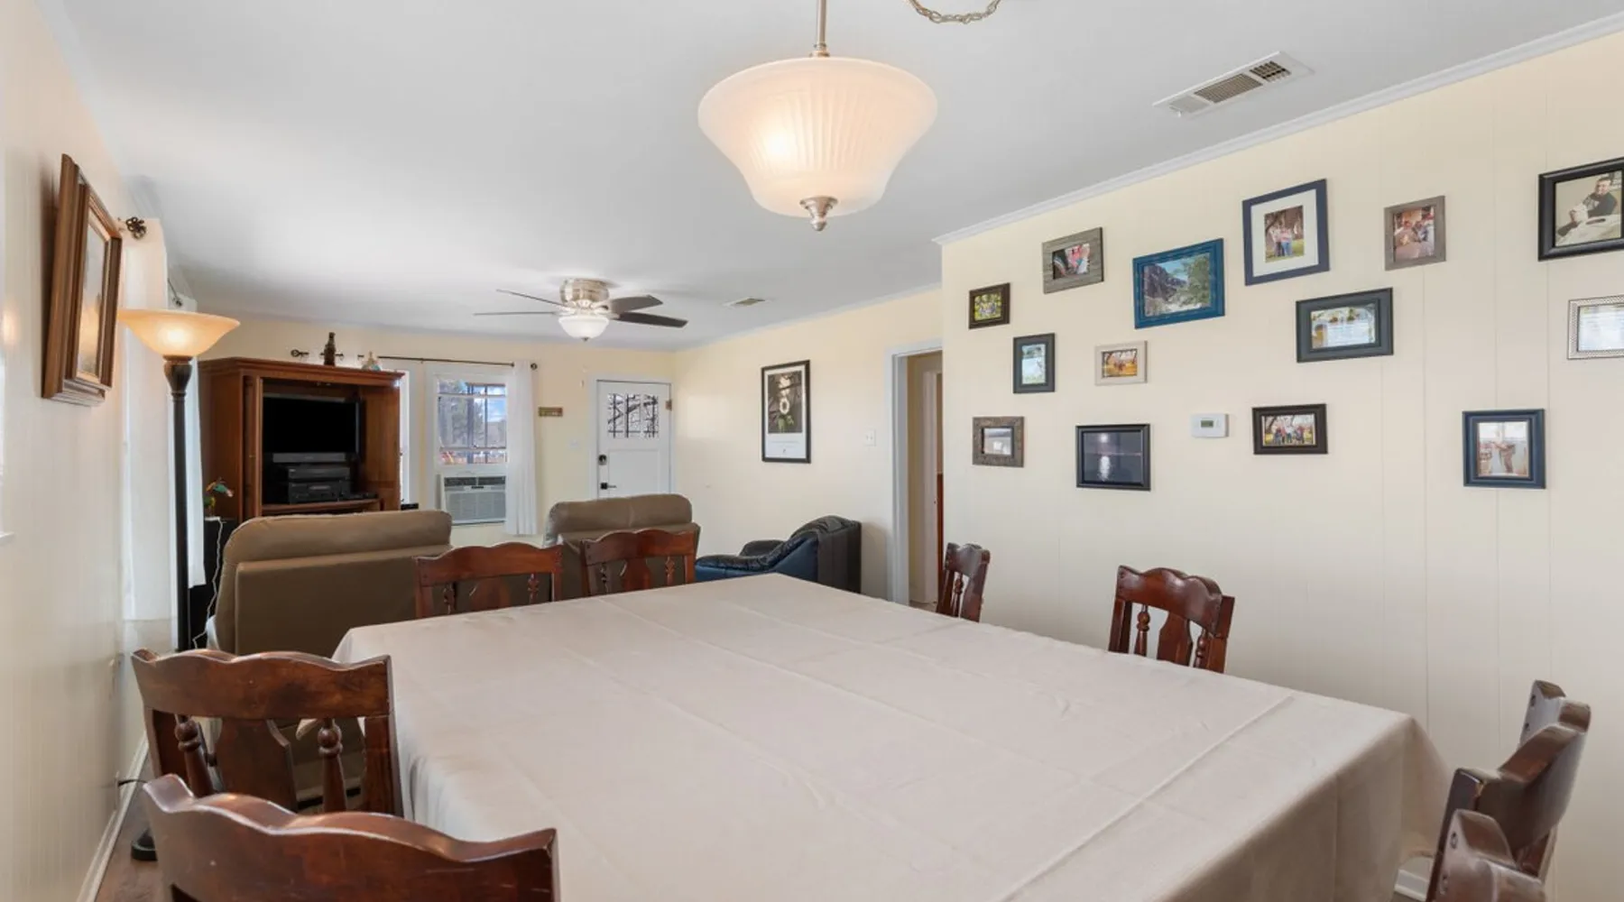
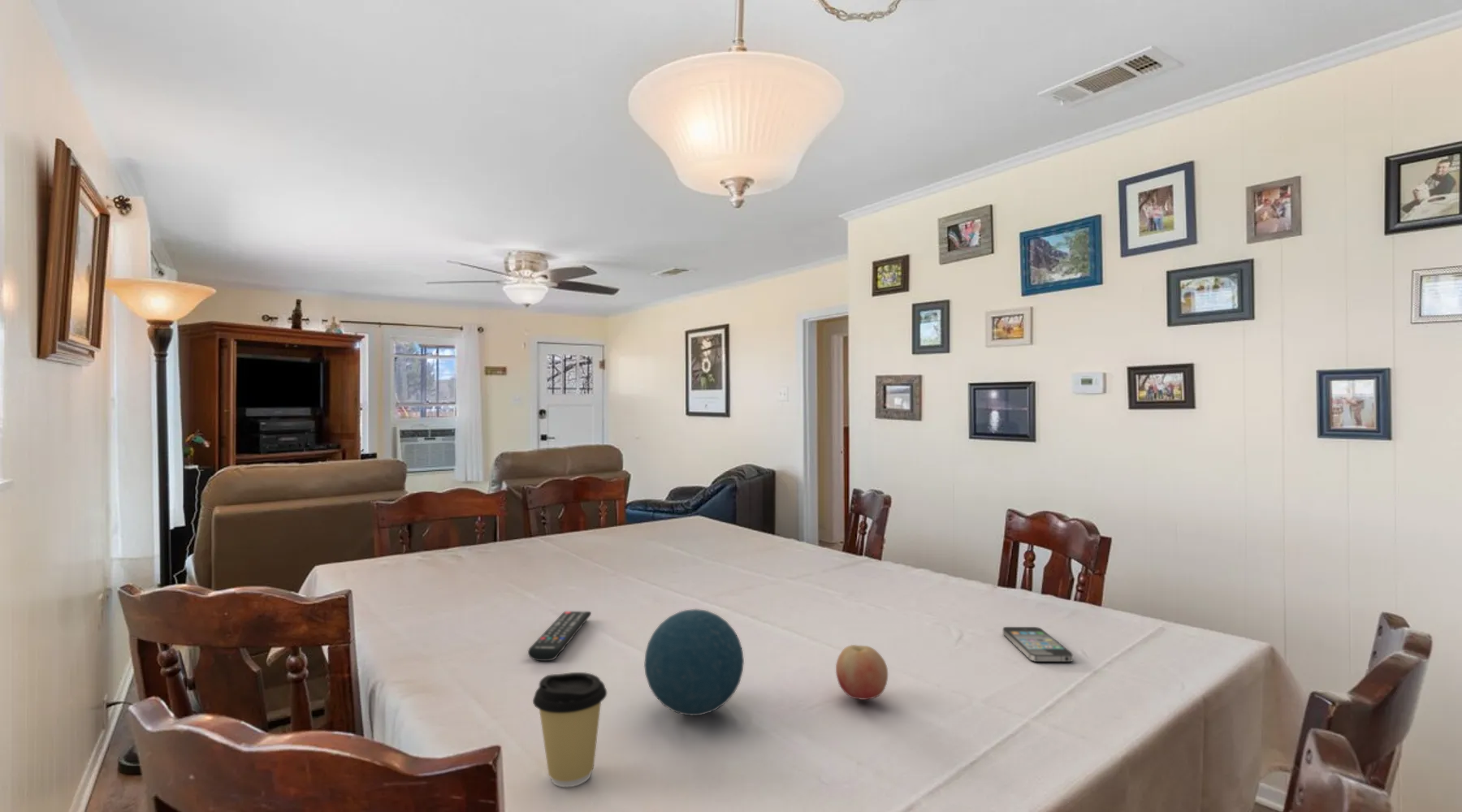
+ decorative orb (694, 661)
+ smartphone (1036, 643)
+ remote control (562, 633)
+ fruit (862, 672)
+ coffee cup (570, 728)
